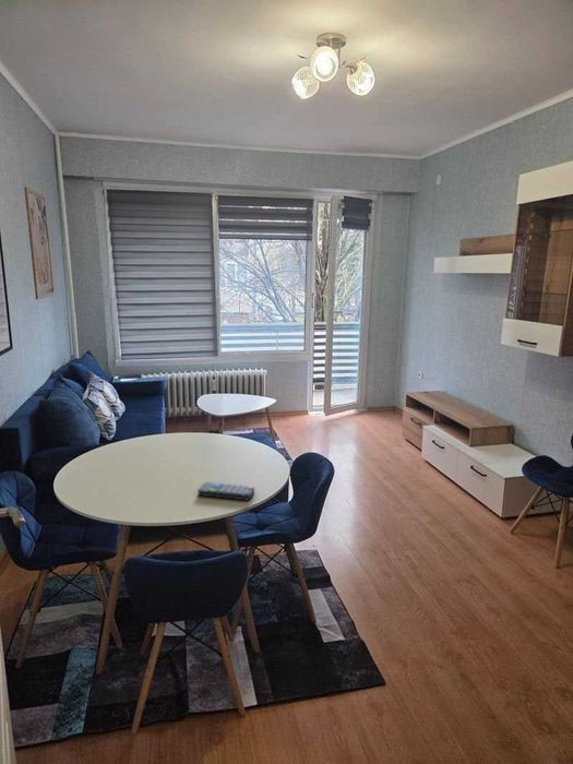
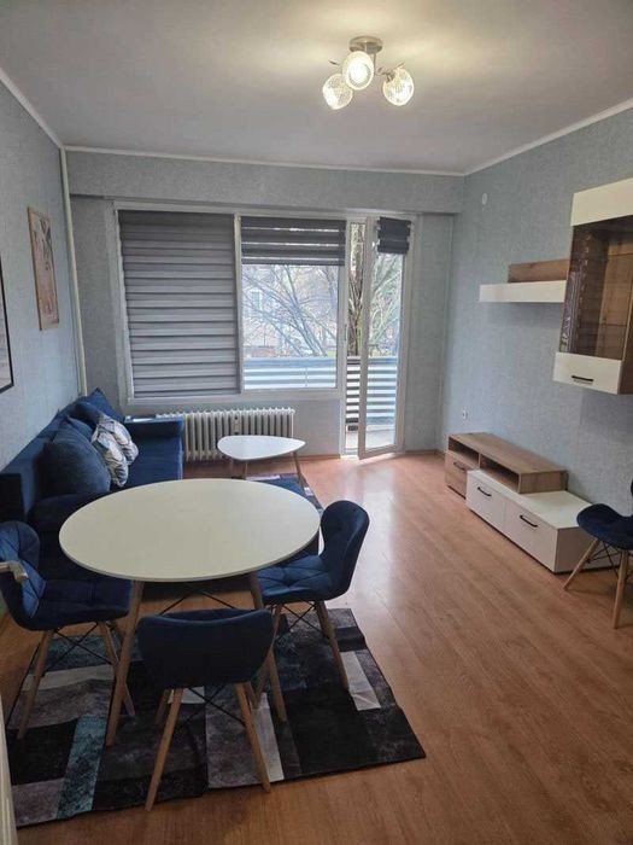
- remote control (226, 490)
